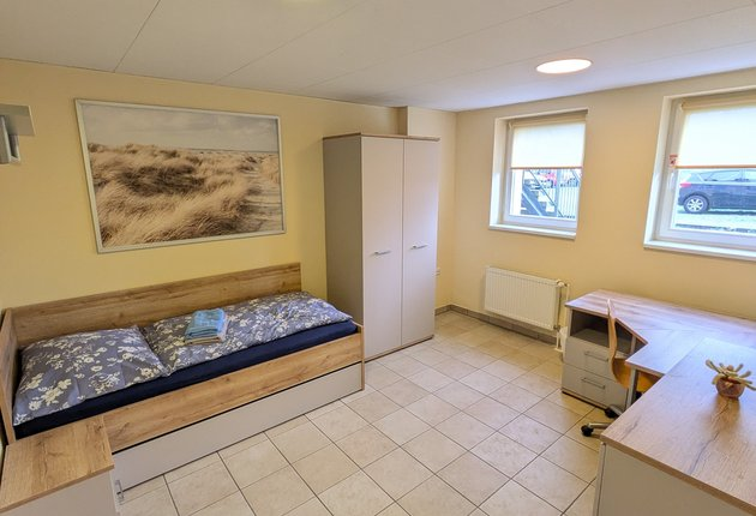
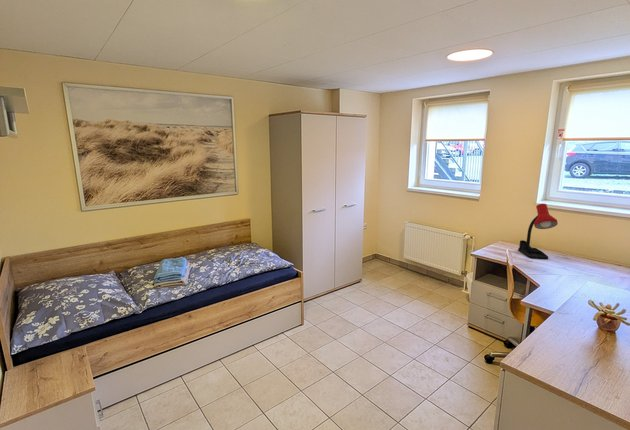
+ desk lamp (537, 228)
